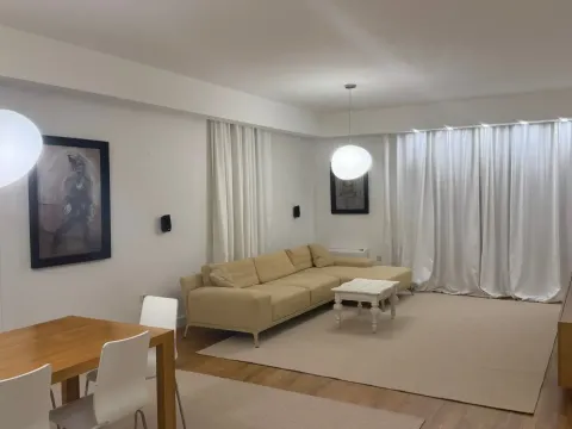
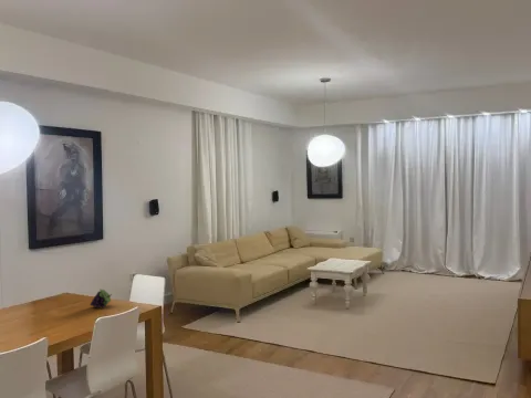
+ fruit (101, 297)
